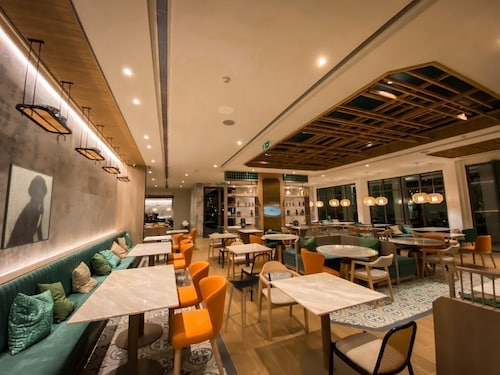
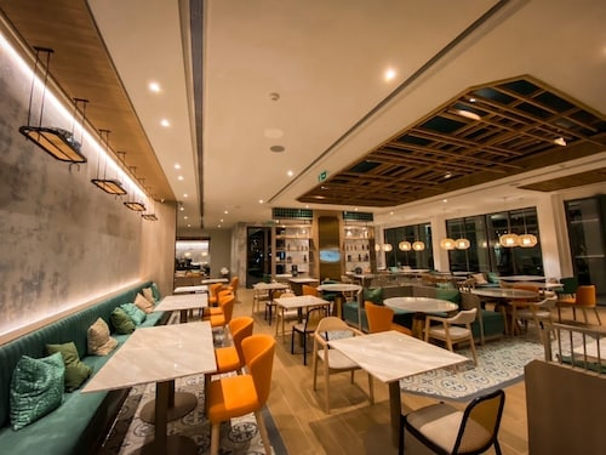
- stool (244, 304)
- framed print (31, 206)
